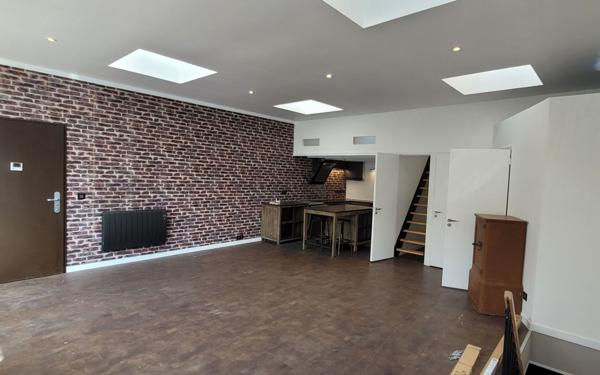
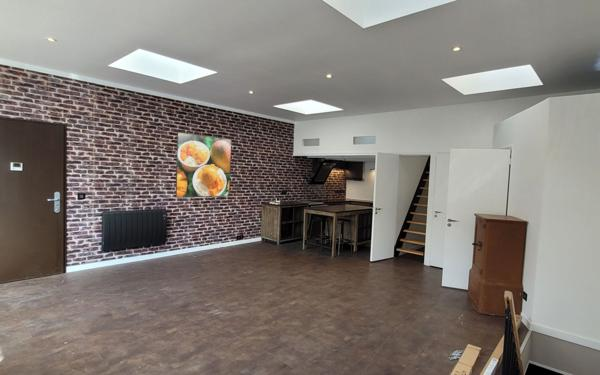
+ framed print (205, 166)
